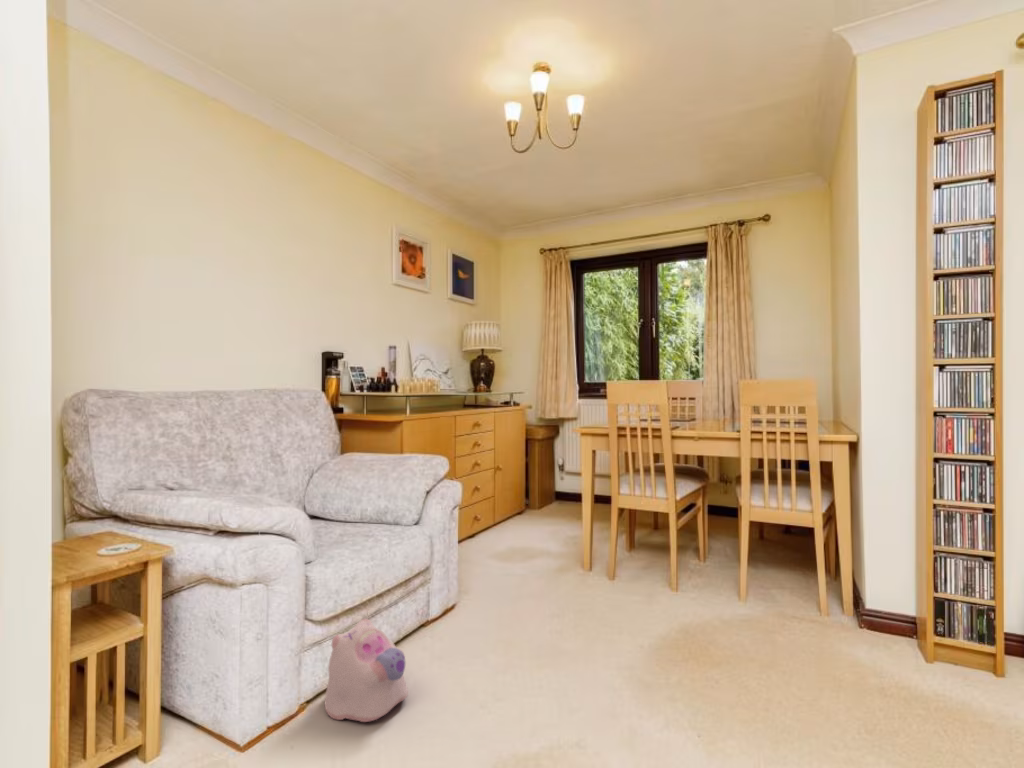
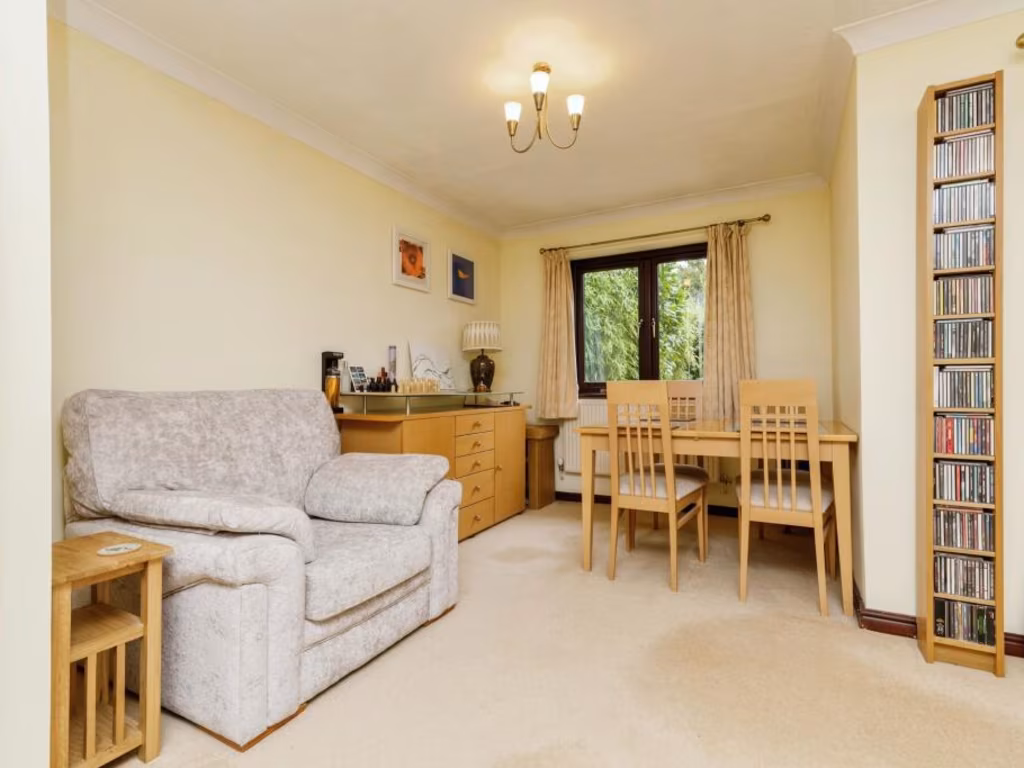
- plush toy (368, 665)
